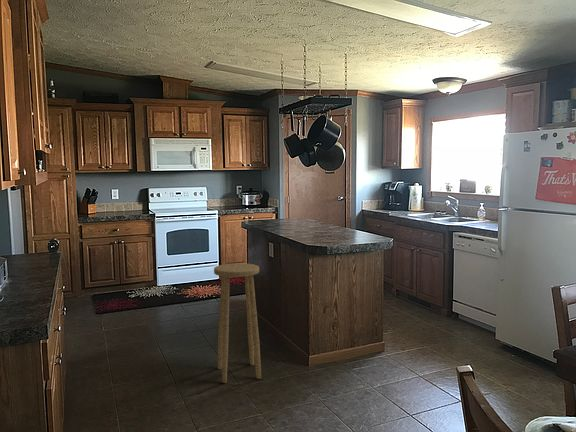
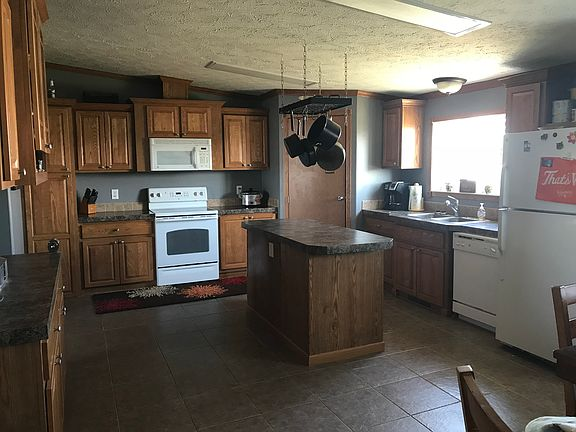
- stool (228, 320)
